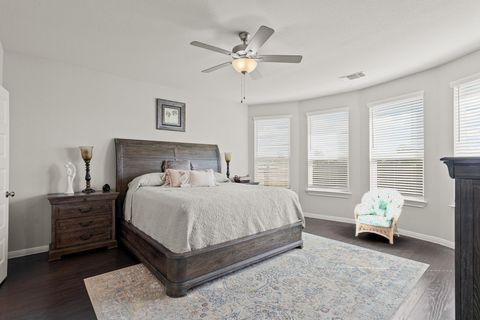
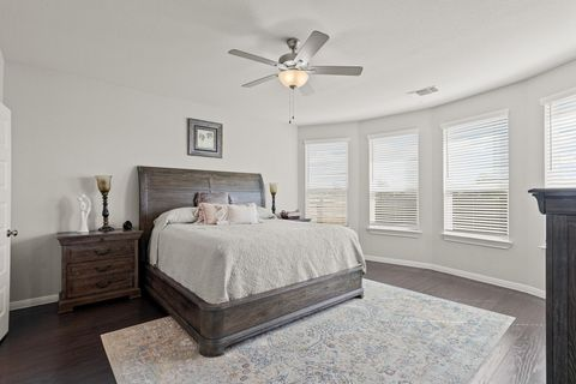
- armchair (379, 212)
